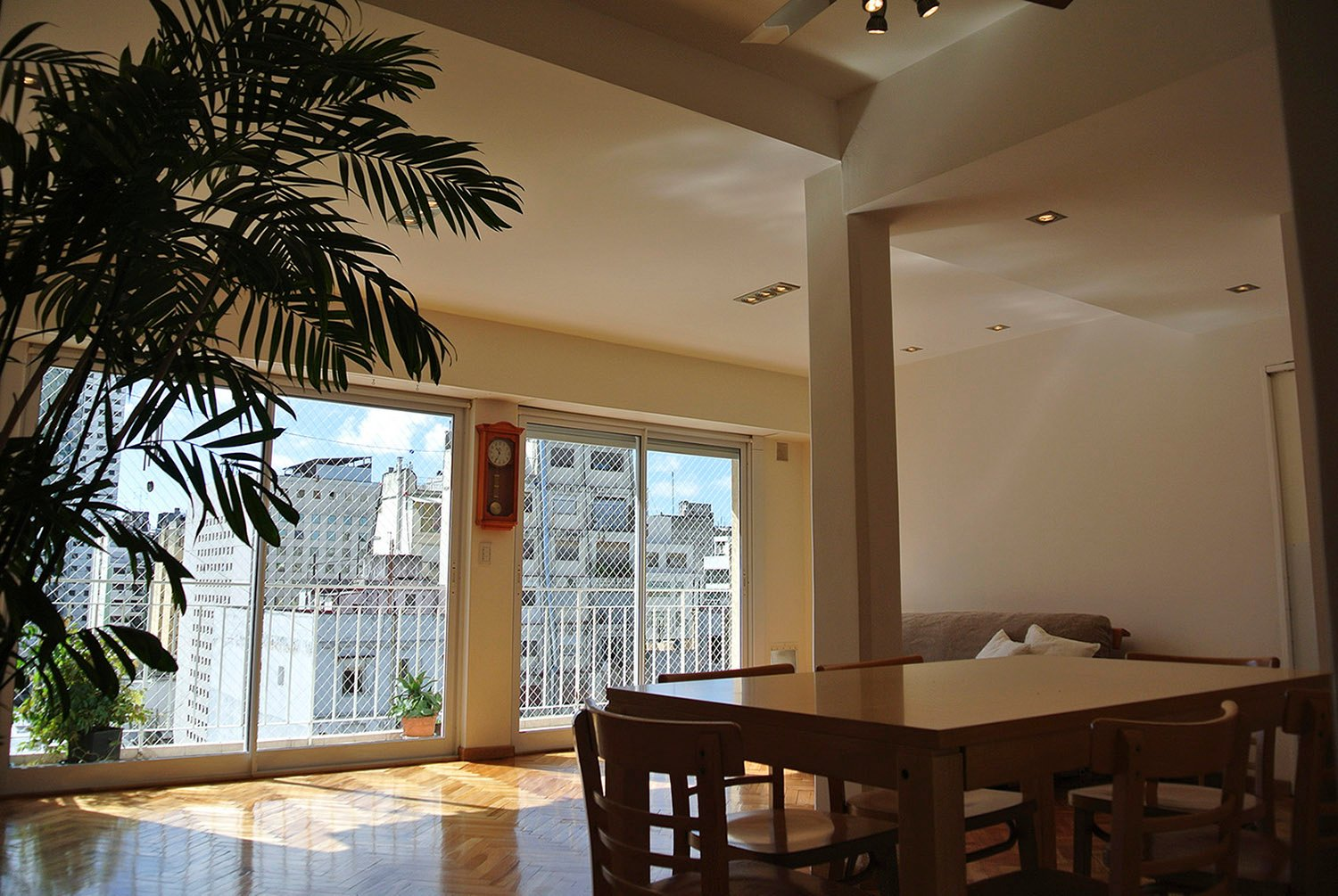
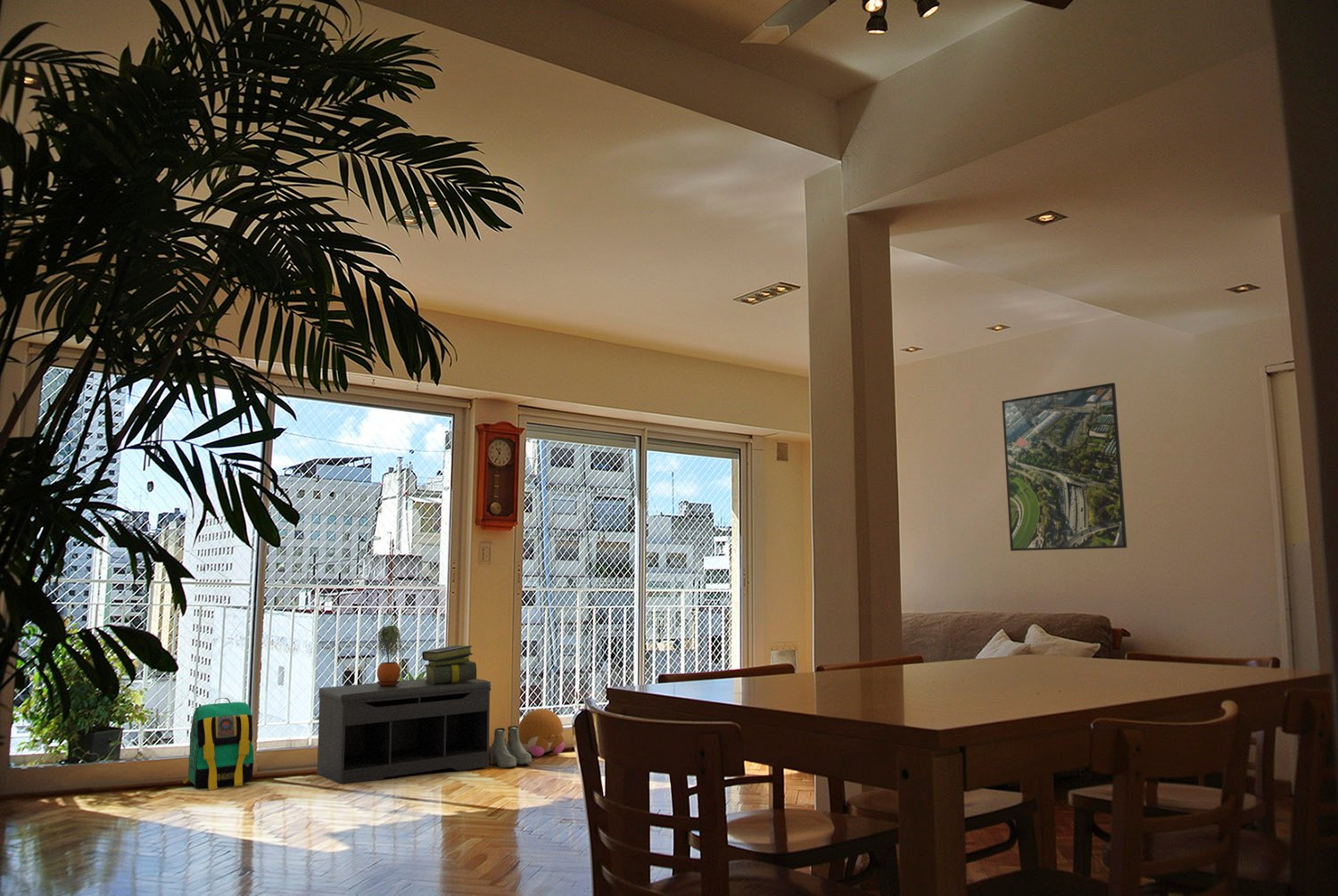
+ potted plant (391, 654)
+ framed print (1061, 470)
+ backpack (221, 740)
+ stack of books (449, 663)
+ bench (405, 727)
+ plush toy (541, 731)
+ boots (510, 745)
